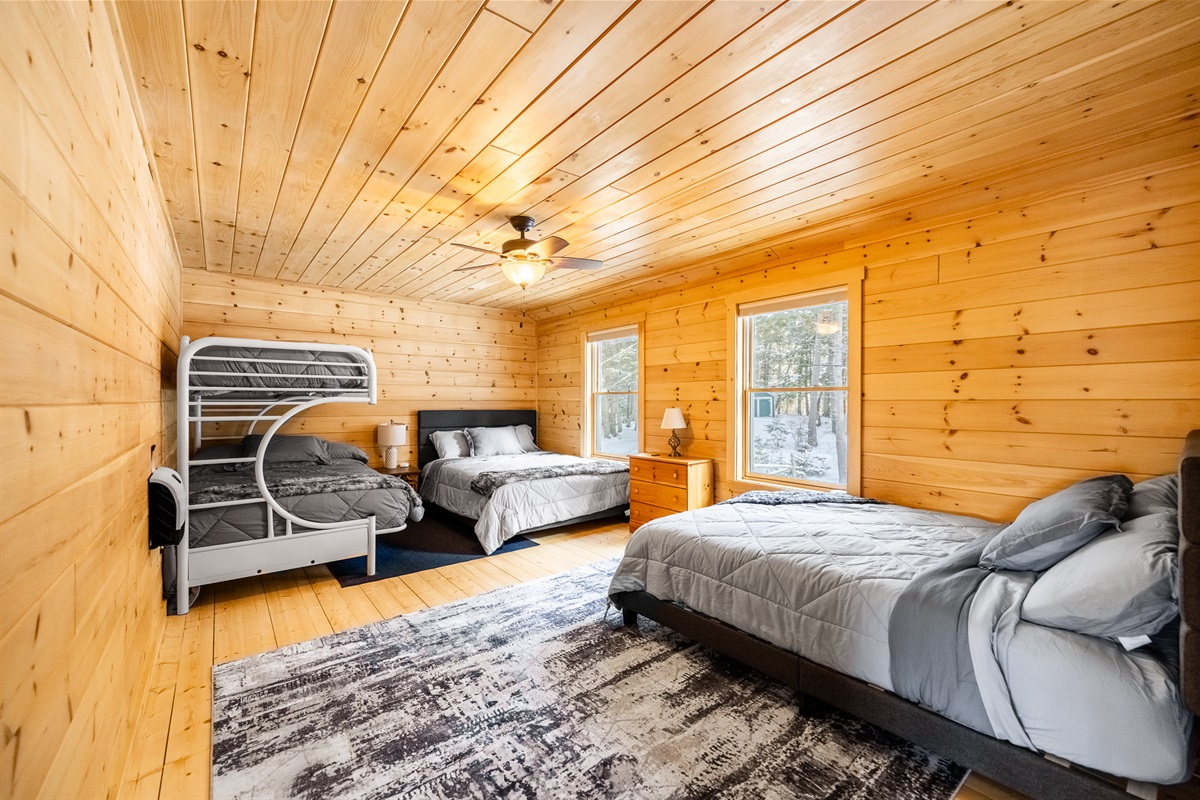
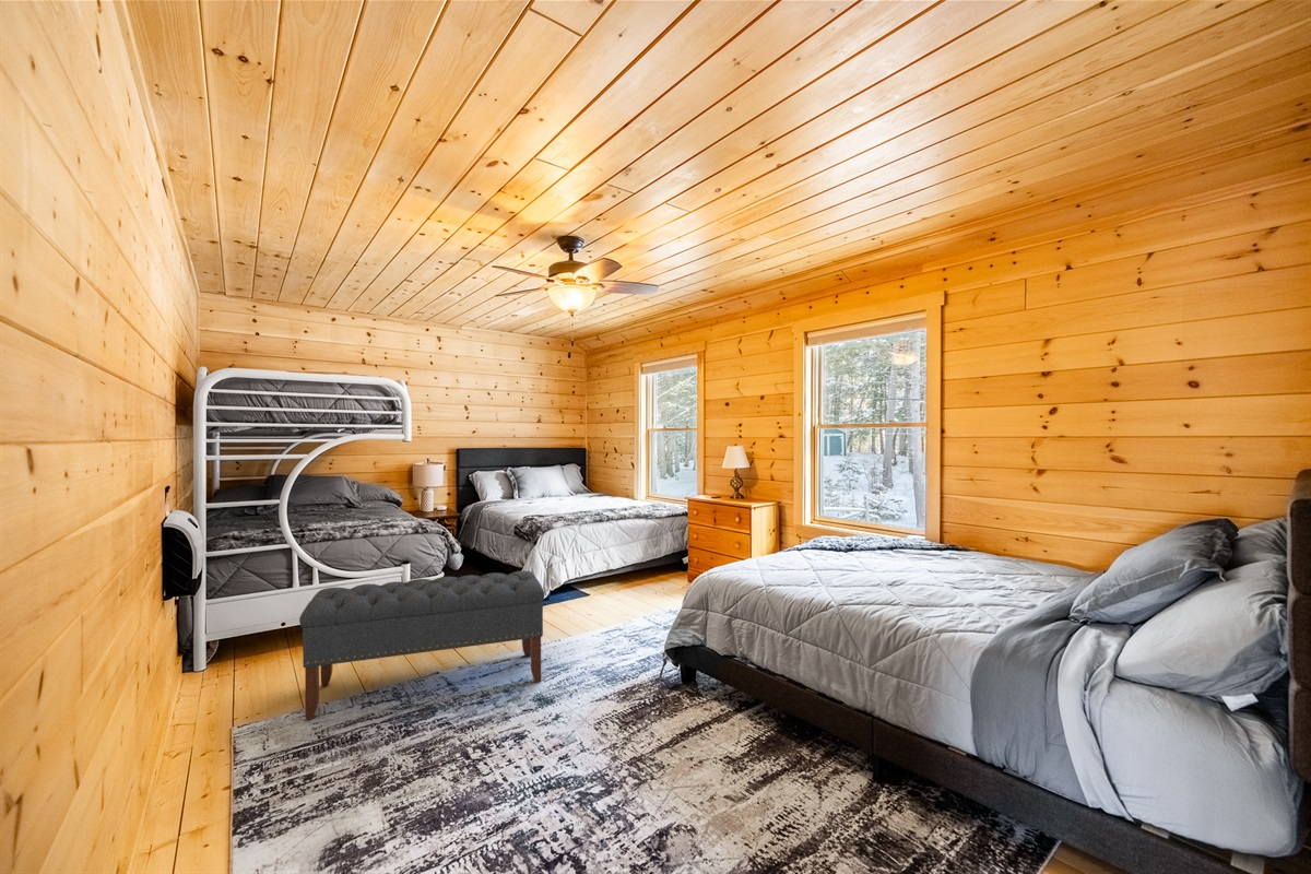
+ bench (432, 633)
